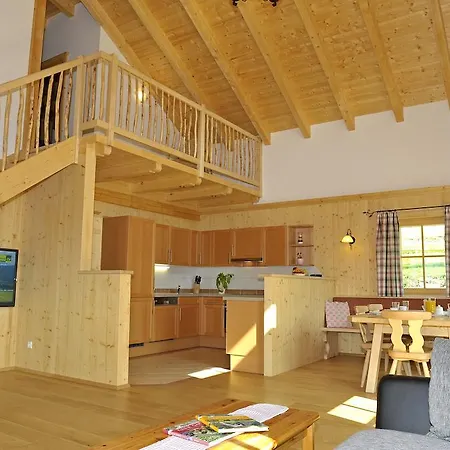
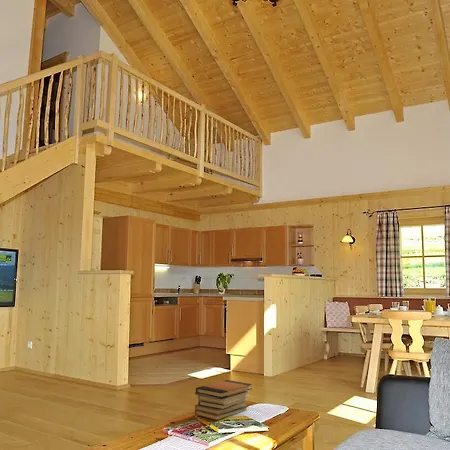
+ book stack (223, 399)
